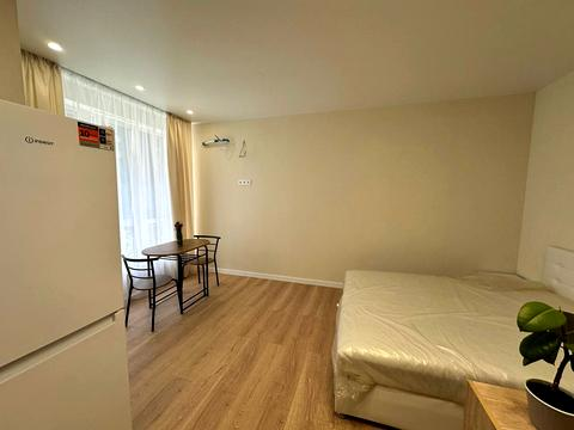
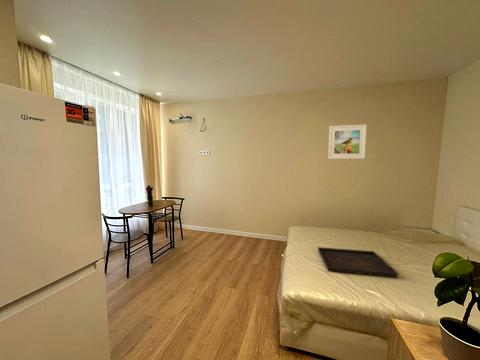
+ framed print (346, 142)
+ serving tray (352, 260)
